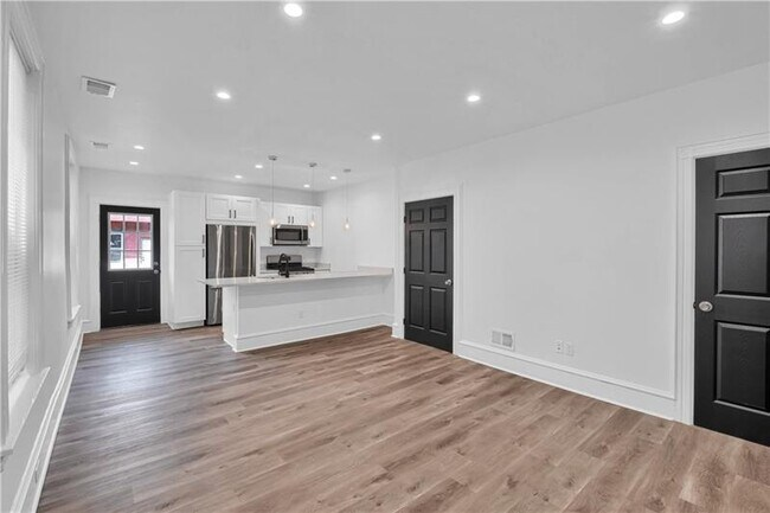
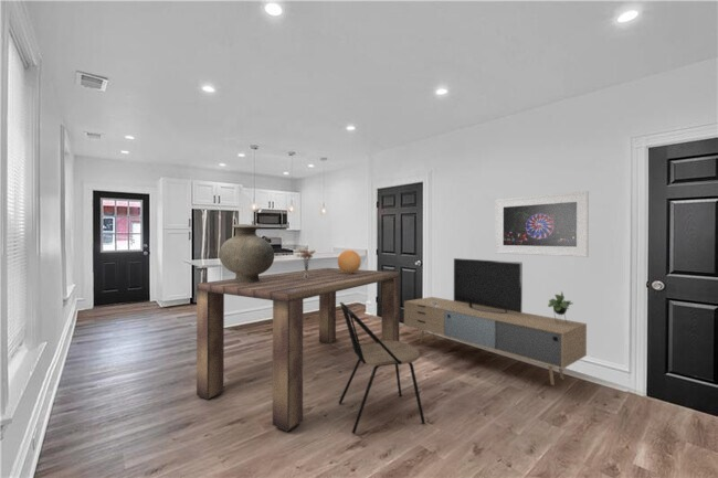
+ decorative sphere (349, 261)
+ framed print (537, 225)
+ ceramic pot (246, 252)
+ dining table (319, 323)
+ dining chair (379, 357)
+ media console (483, 309)
+ bouquet (306, 263)
